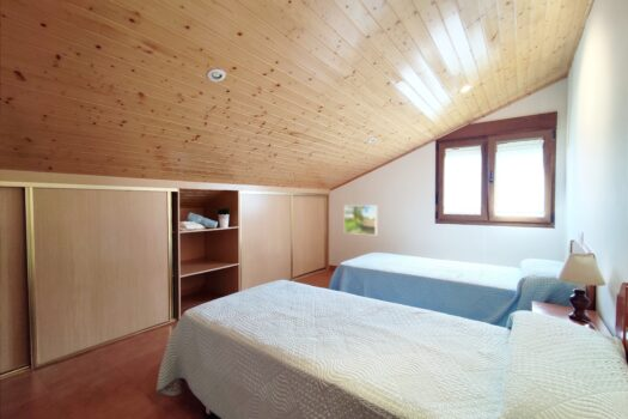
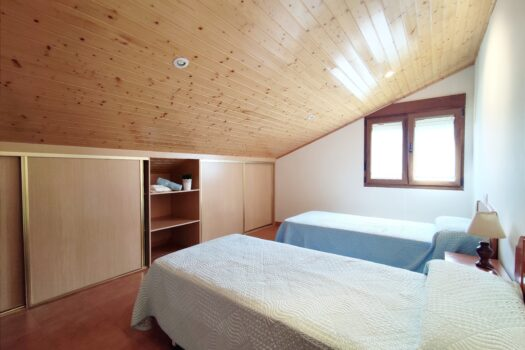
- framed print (360, 219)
